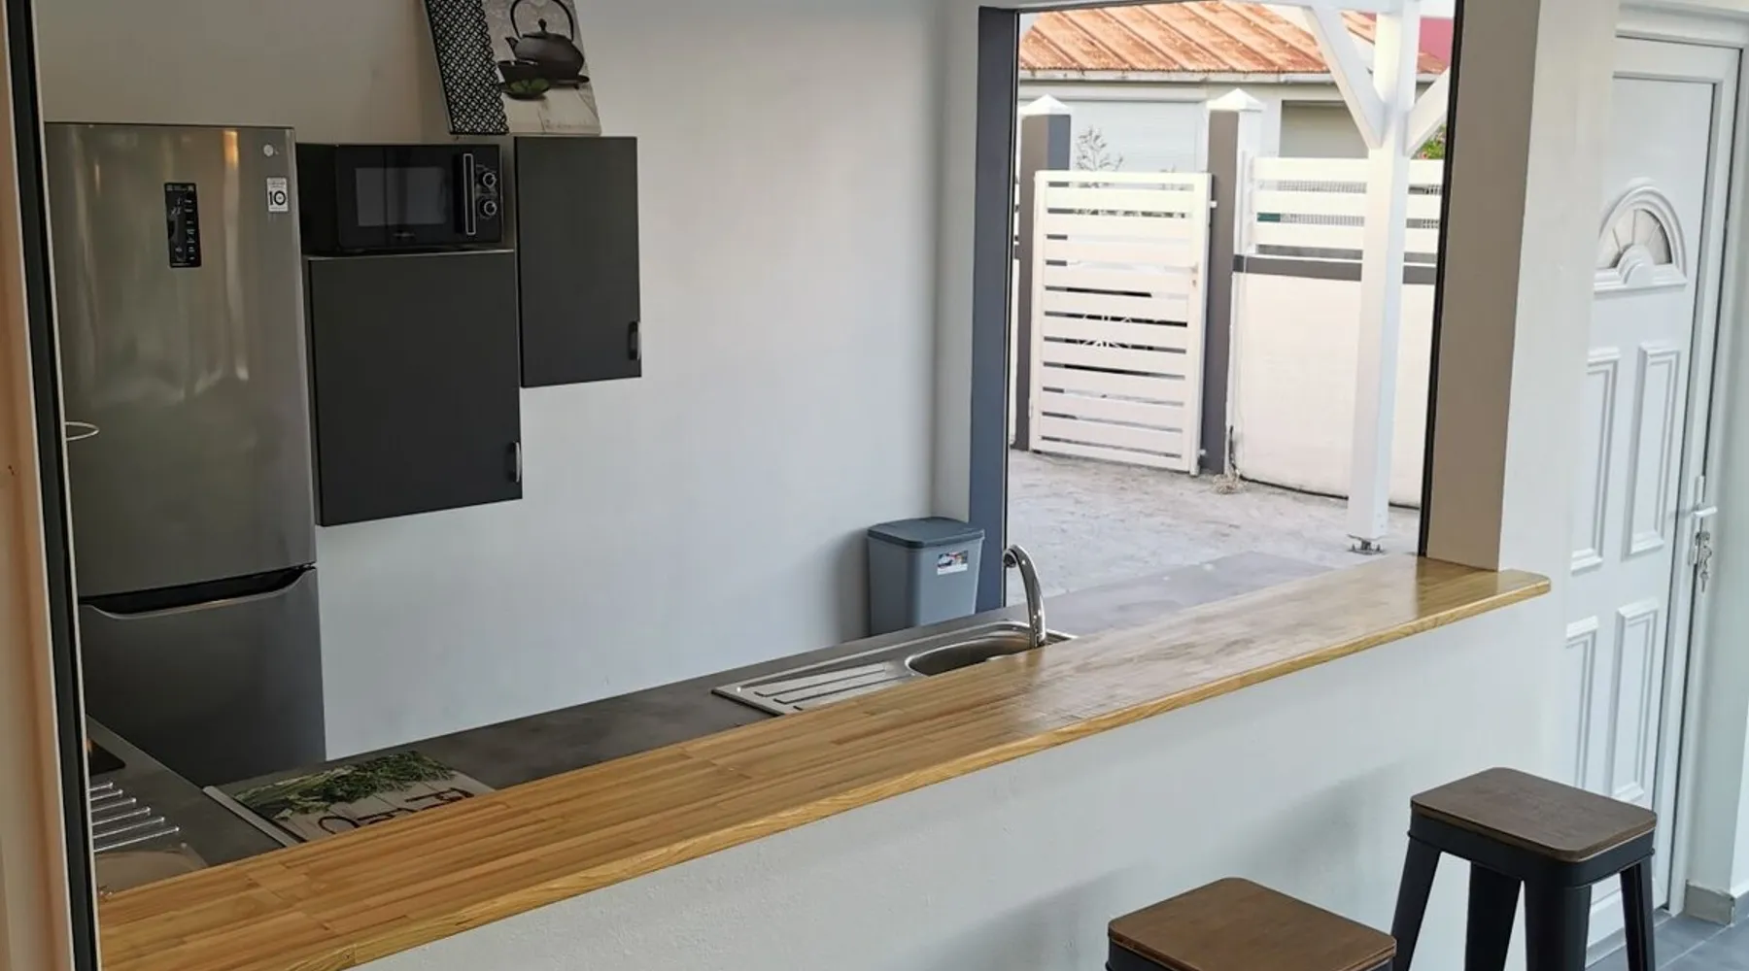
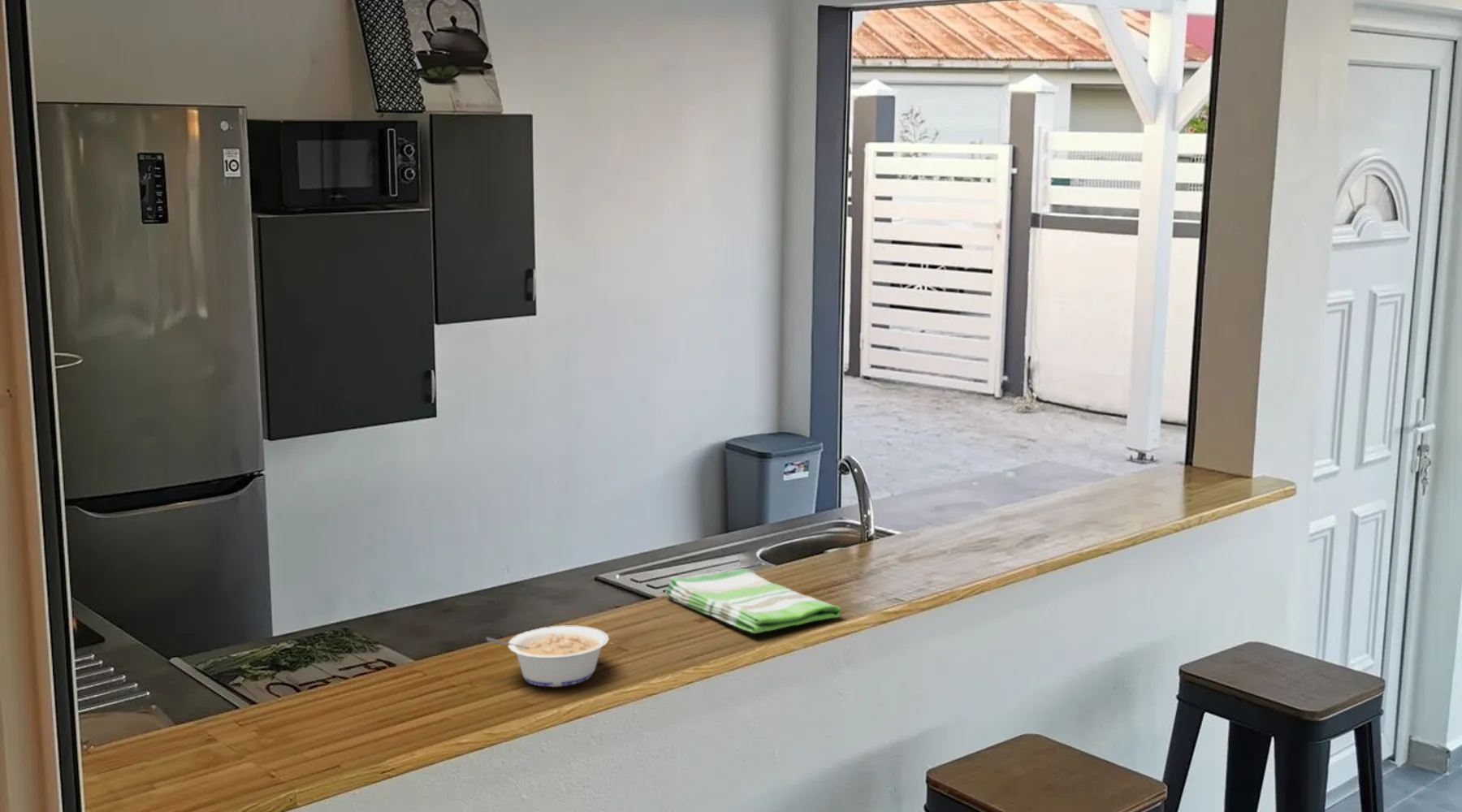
+ legume (556, 655)
+ dish towel (751, 597)
